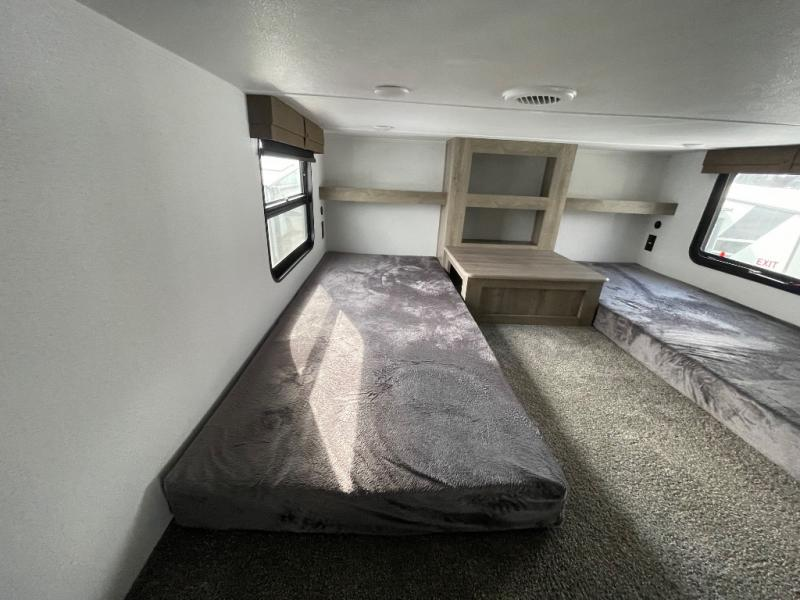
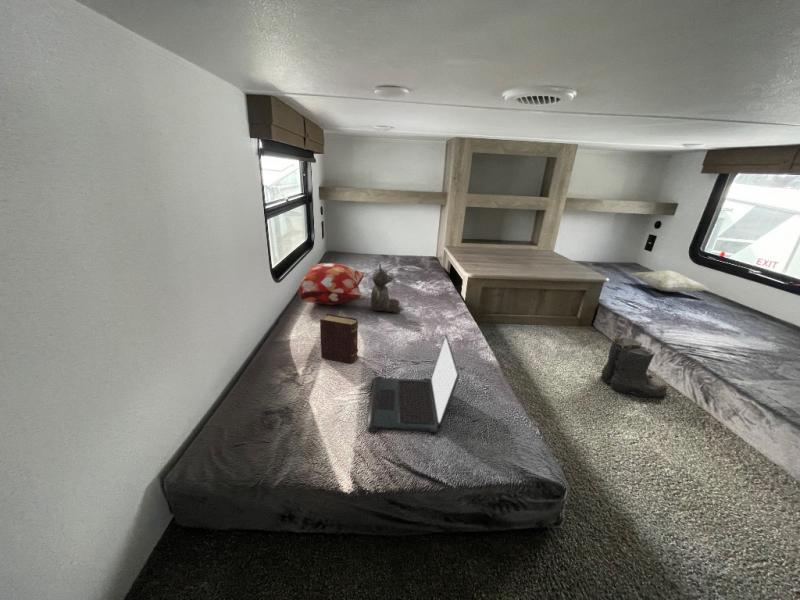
+ teddy bear (386, 288)
+ decorative pillow (668, 281)
+ boots (638, 366)
+ laptop (409, 379)
+ diary (340, 338)
+ decorative pillow (334, 283)
